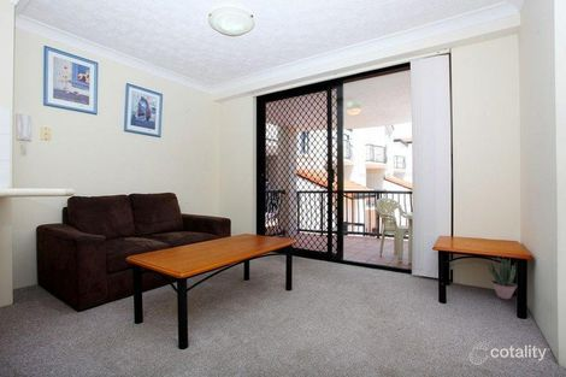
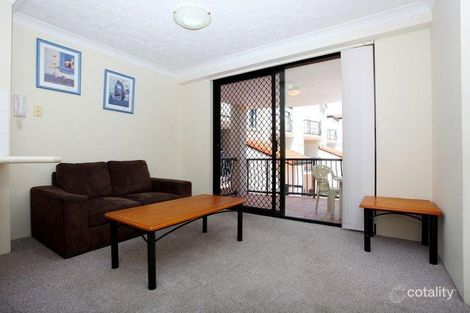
- potted plant (501, 276)
